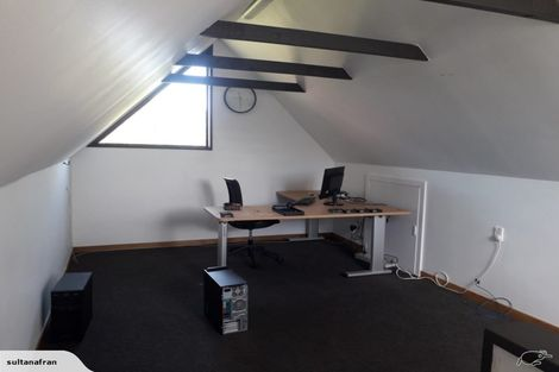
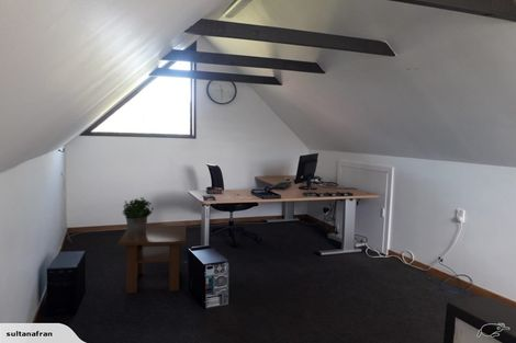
+ coffee table (155, 258)
+ potted plant (137, 215)
